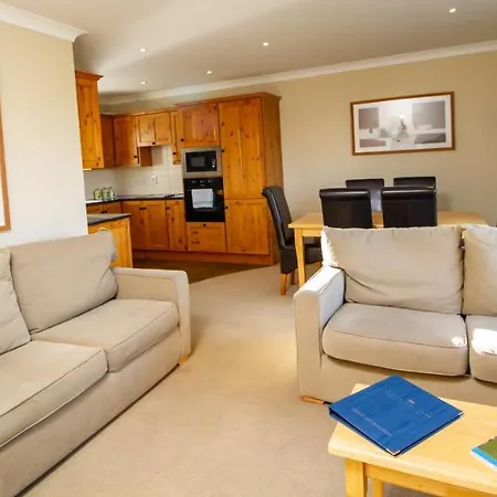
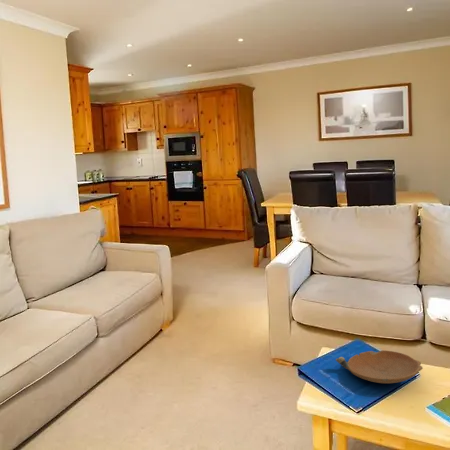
+ bowl (382, 367)
